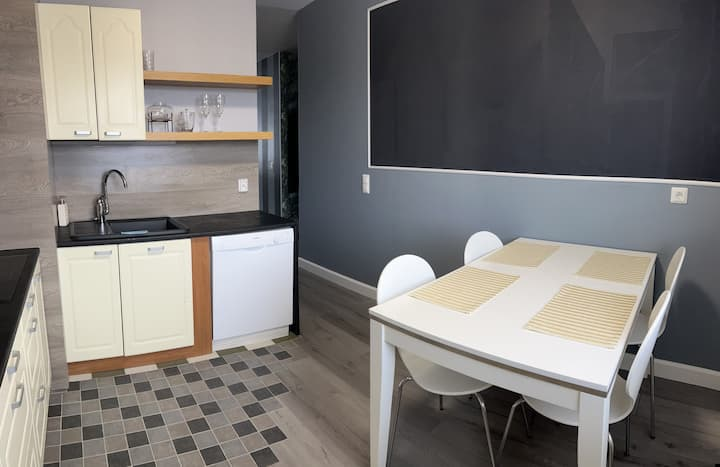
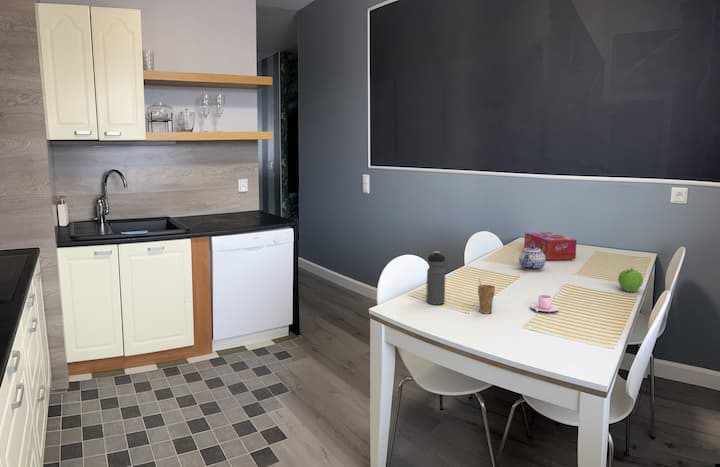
+ fruit (630, 279)
+ teapot (532, 257)
+ cup (486, 295)
+ tissue box (548, 245)
+ water bottle (436, 277)
+ teacup (545, 295)
